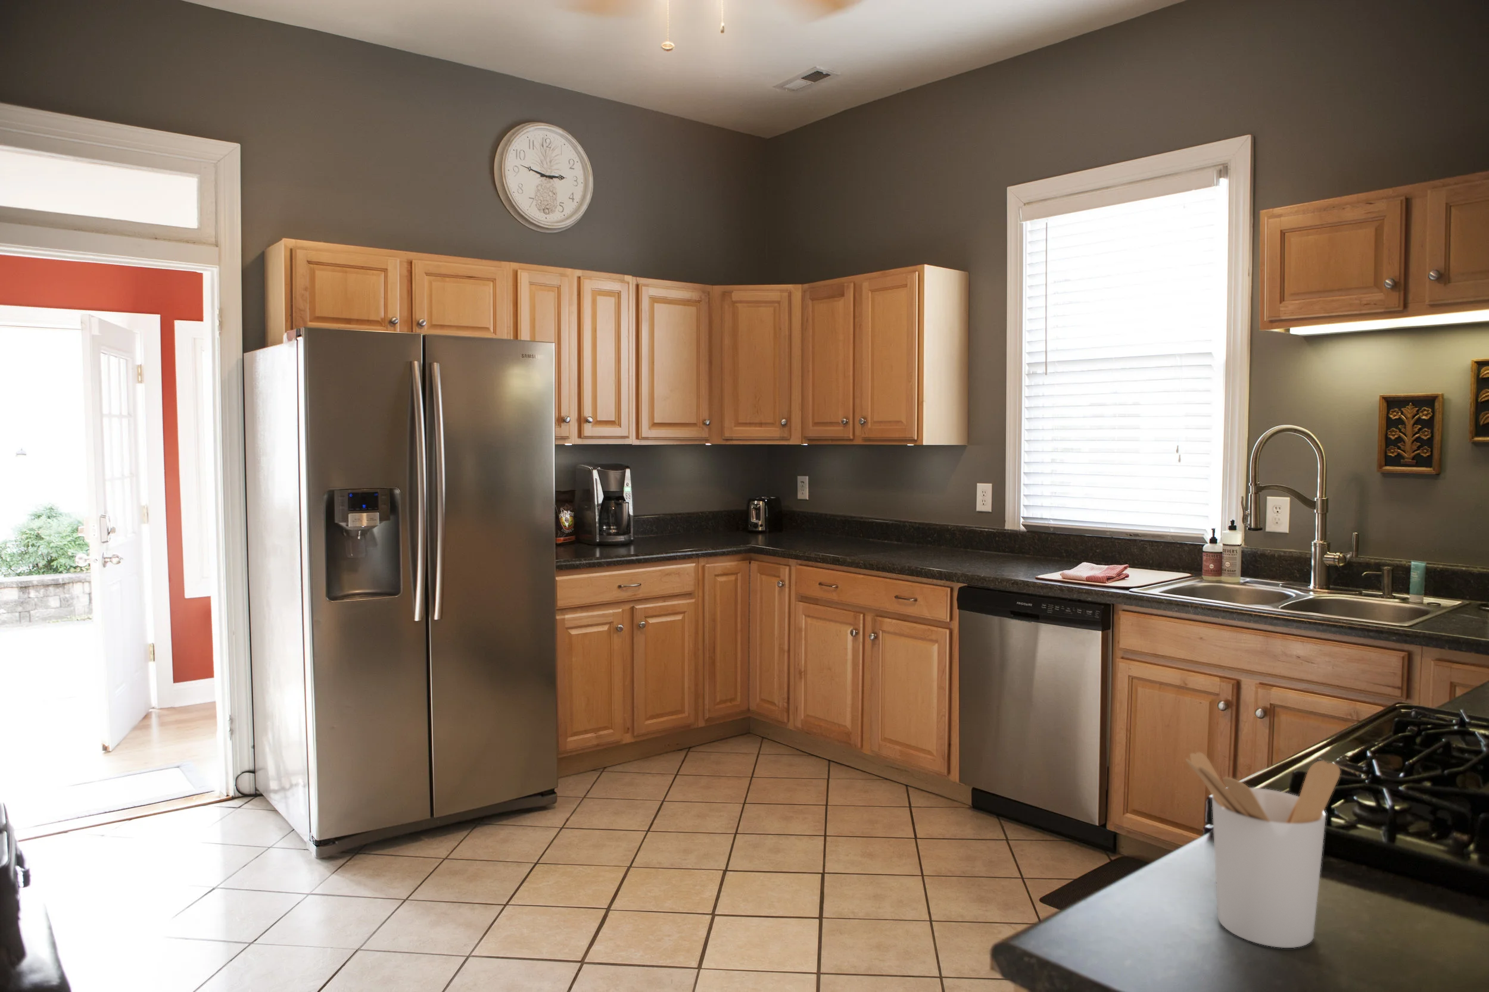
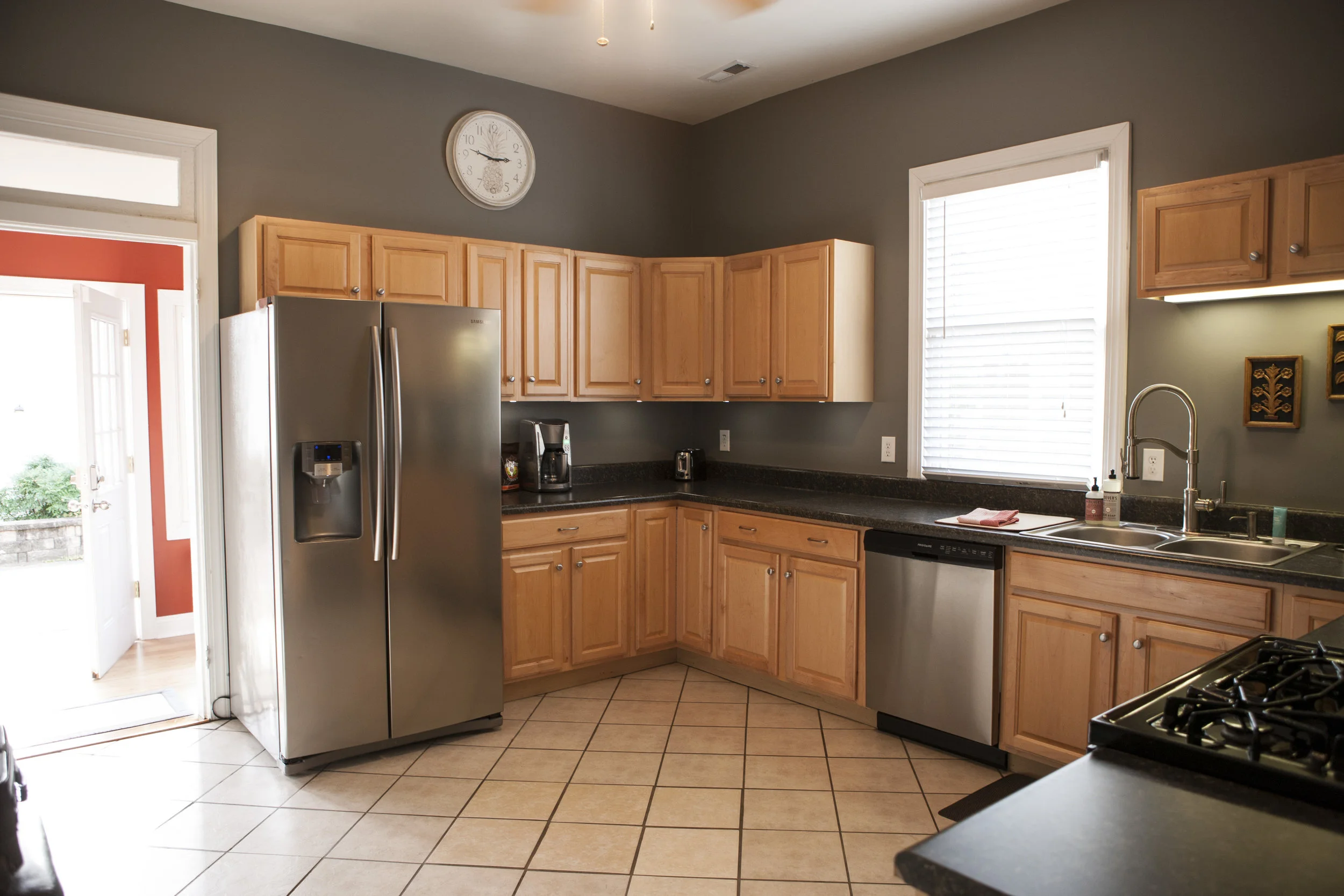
- utensil holder (1251, 841)
